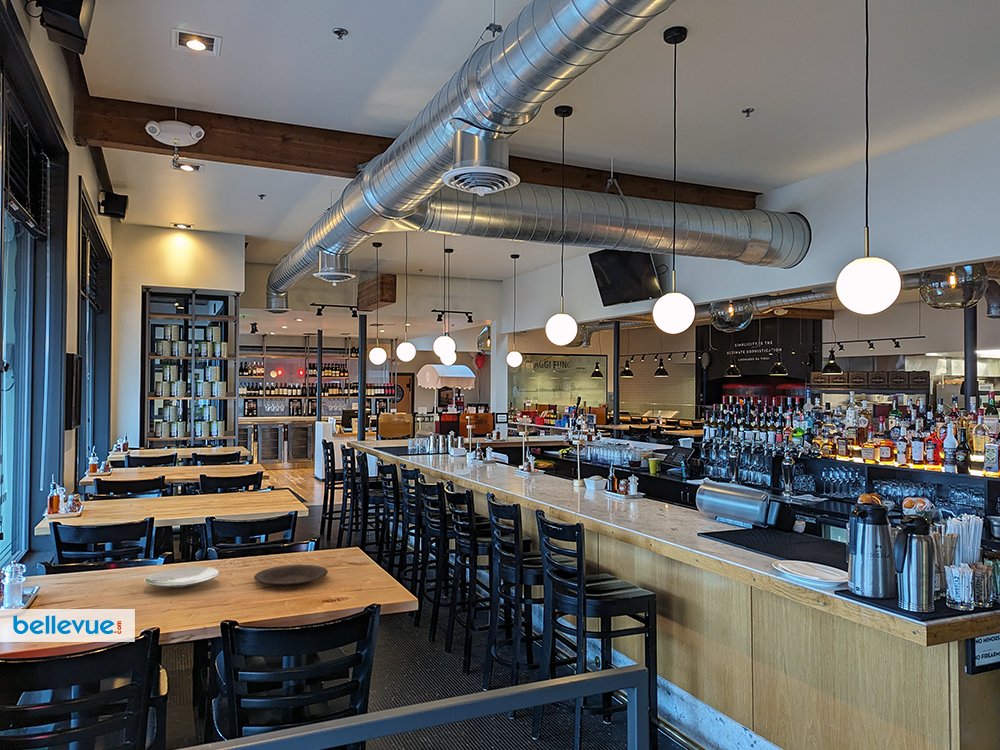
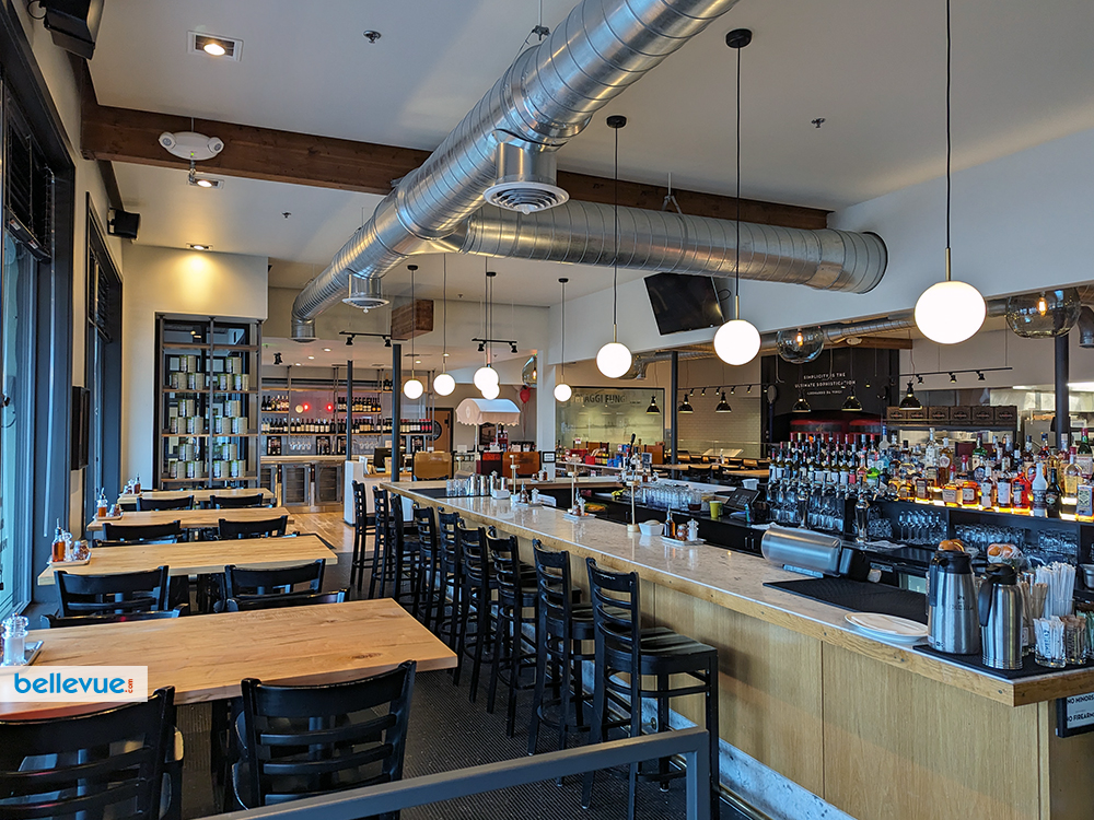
- plate (291, 577)
- plate (182, 580)
